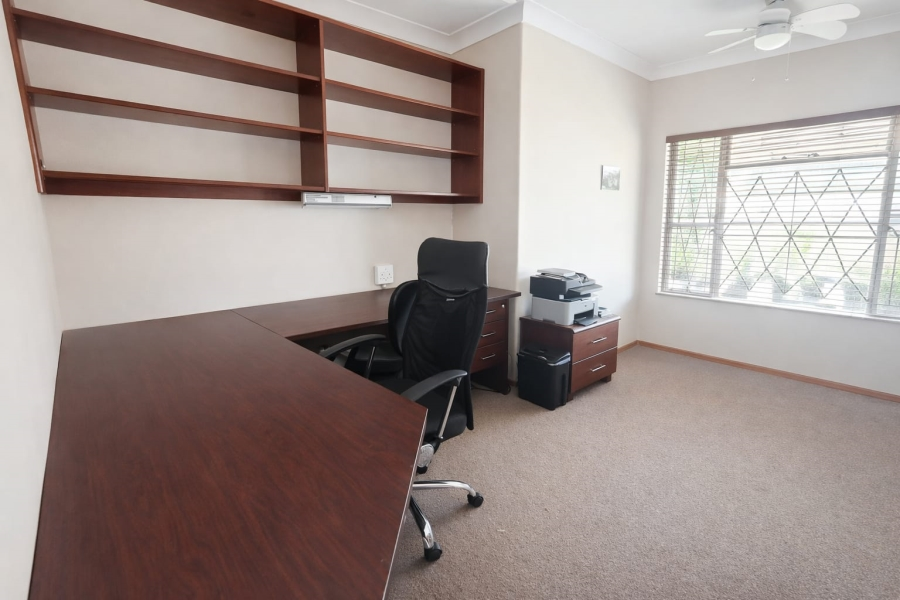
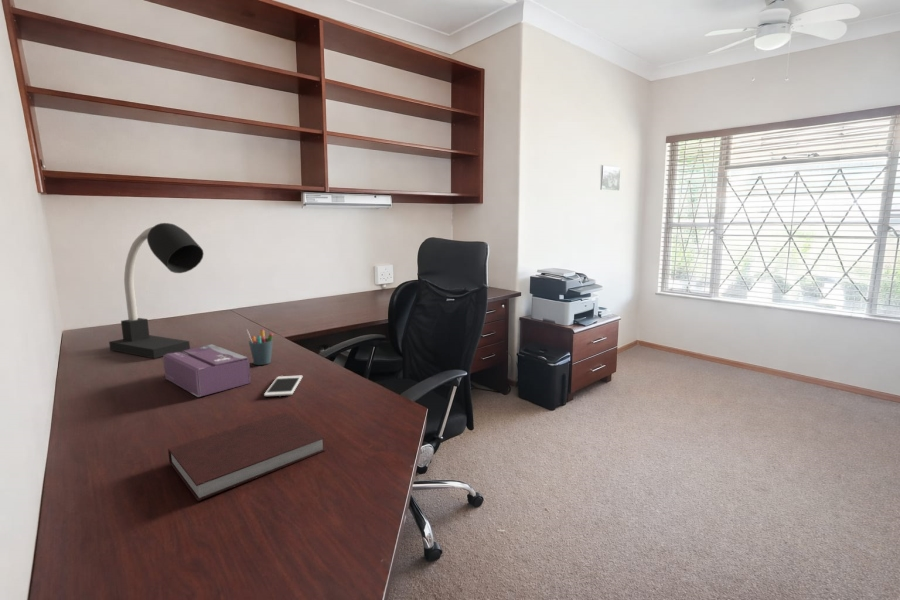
+ tissue box (206, 368)
+ notebook (248, 449)
+ desk lamp (134, 290)
+ cell phone (284, 385)
+ pen holder (261, 345)
